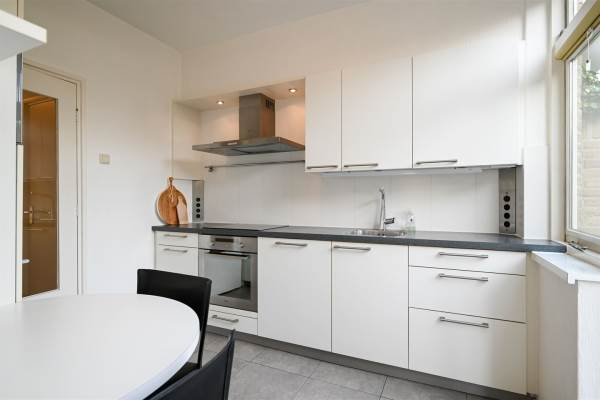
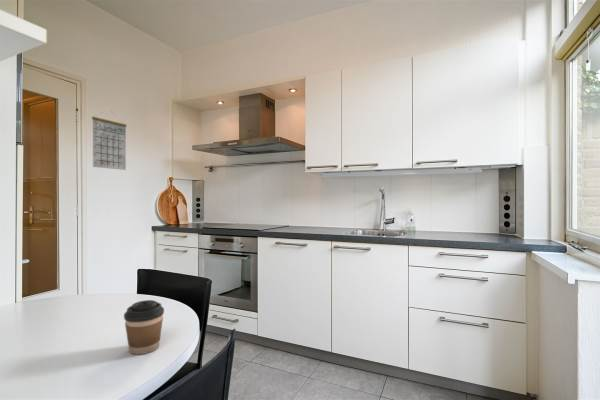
+ coffee cup (144, 324)
+ calendar (110, 138)
